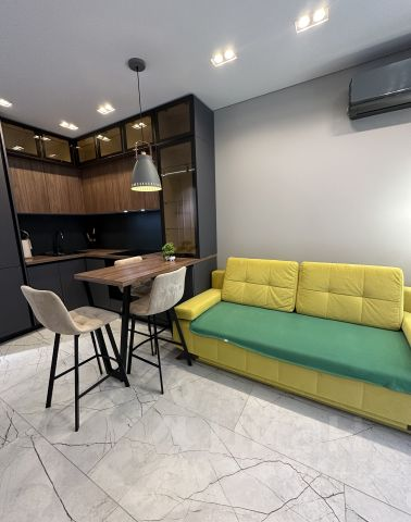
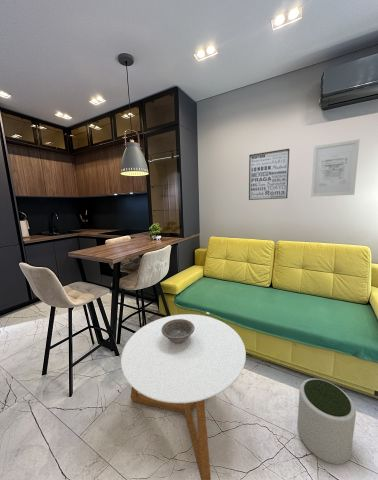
+ wall art (333, 169)
+ wall art (267, 176)
+ coffee table (182, 379)
+ plant pot (324, 417)
+ decorative bowl (178, 333)
